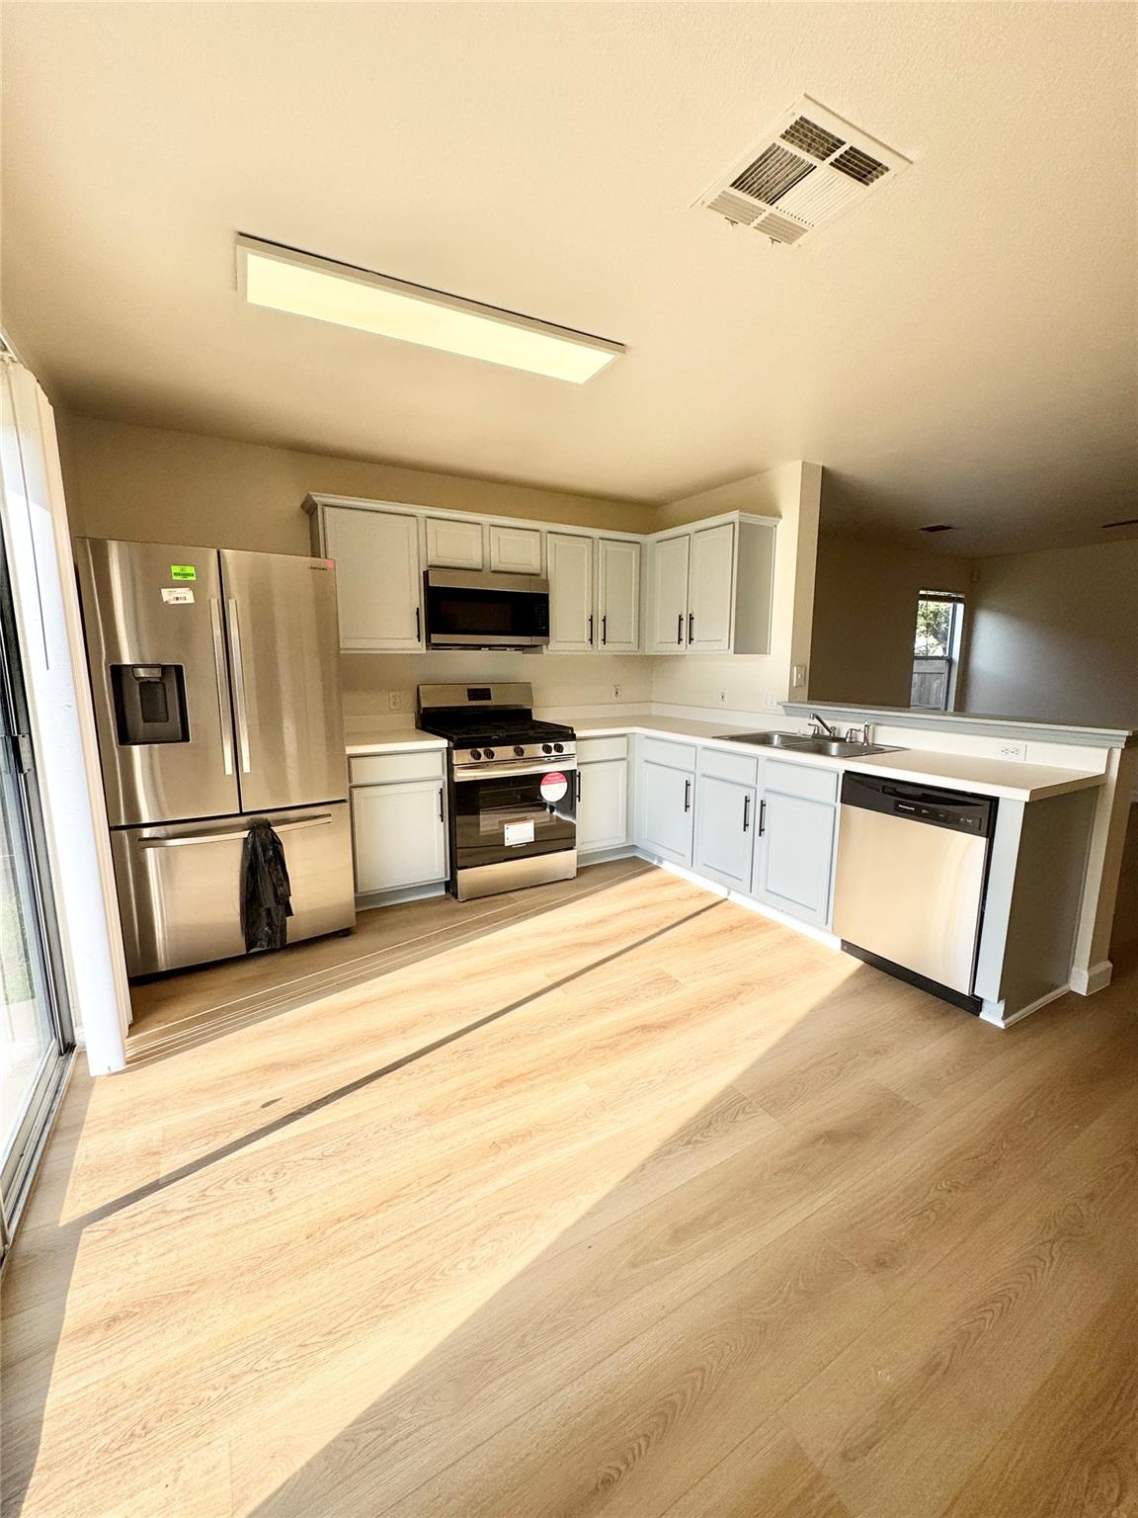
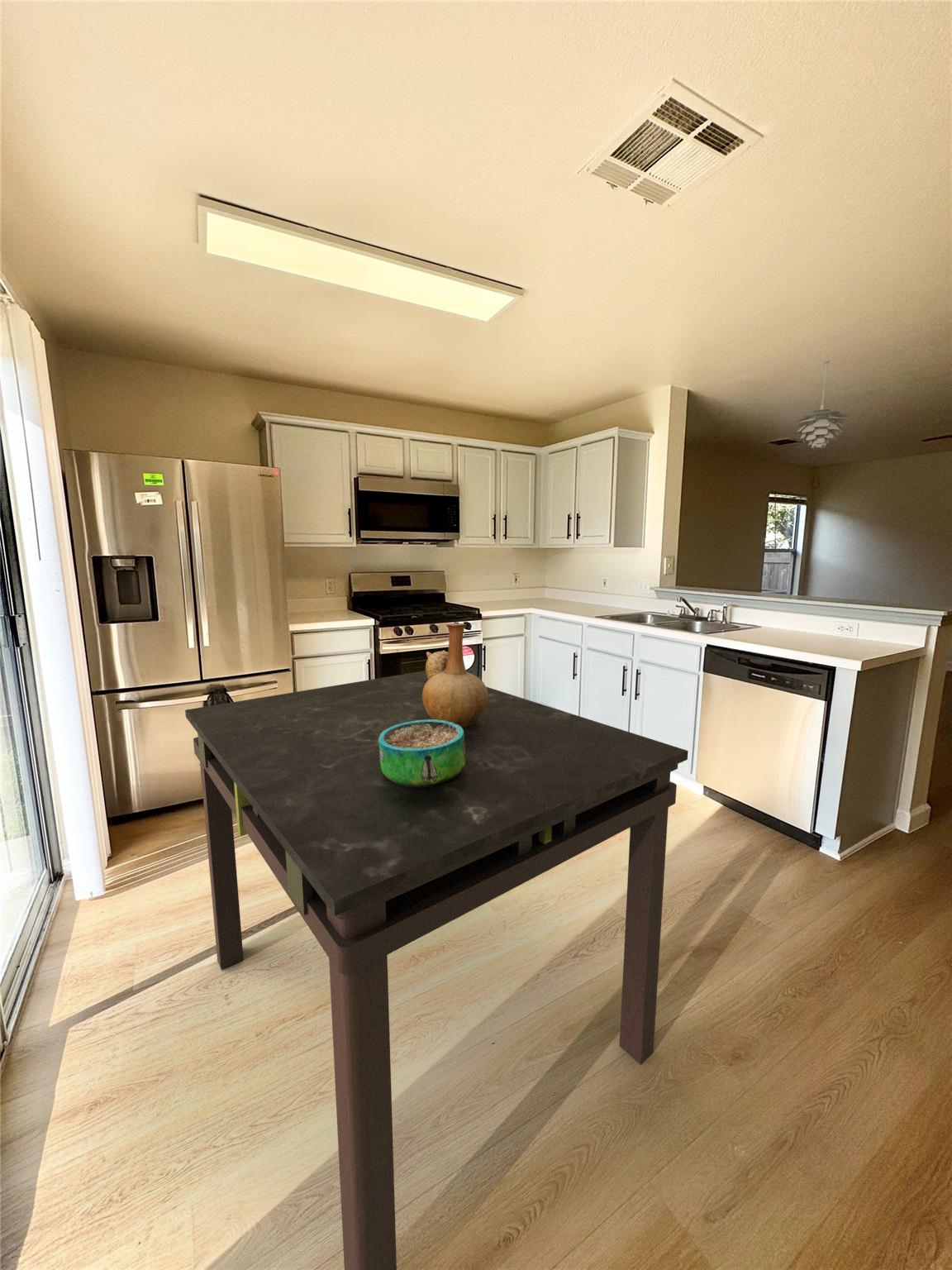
+ vase (451, 671)
+ decorative bowl (422, 751)
+ dining table (411, 869)
+ pendant light (822, 405)
